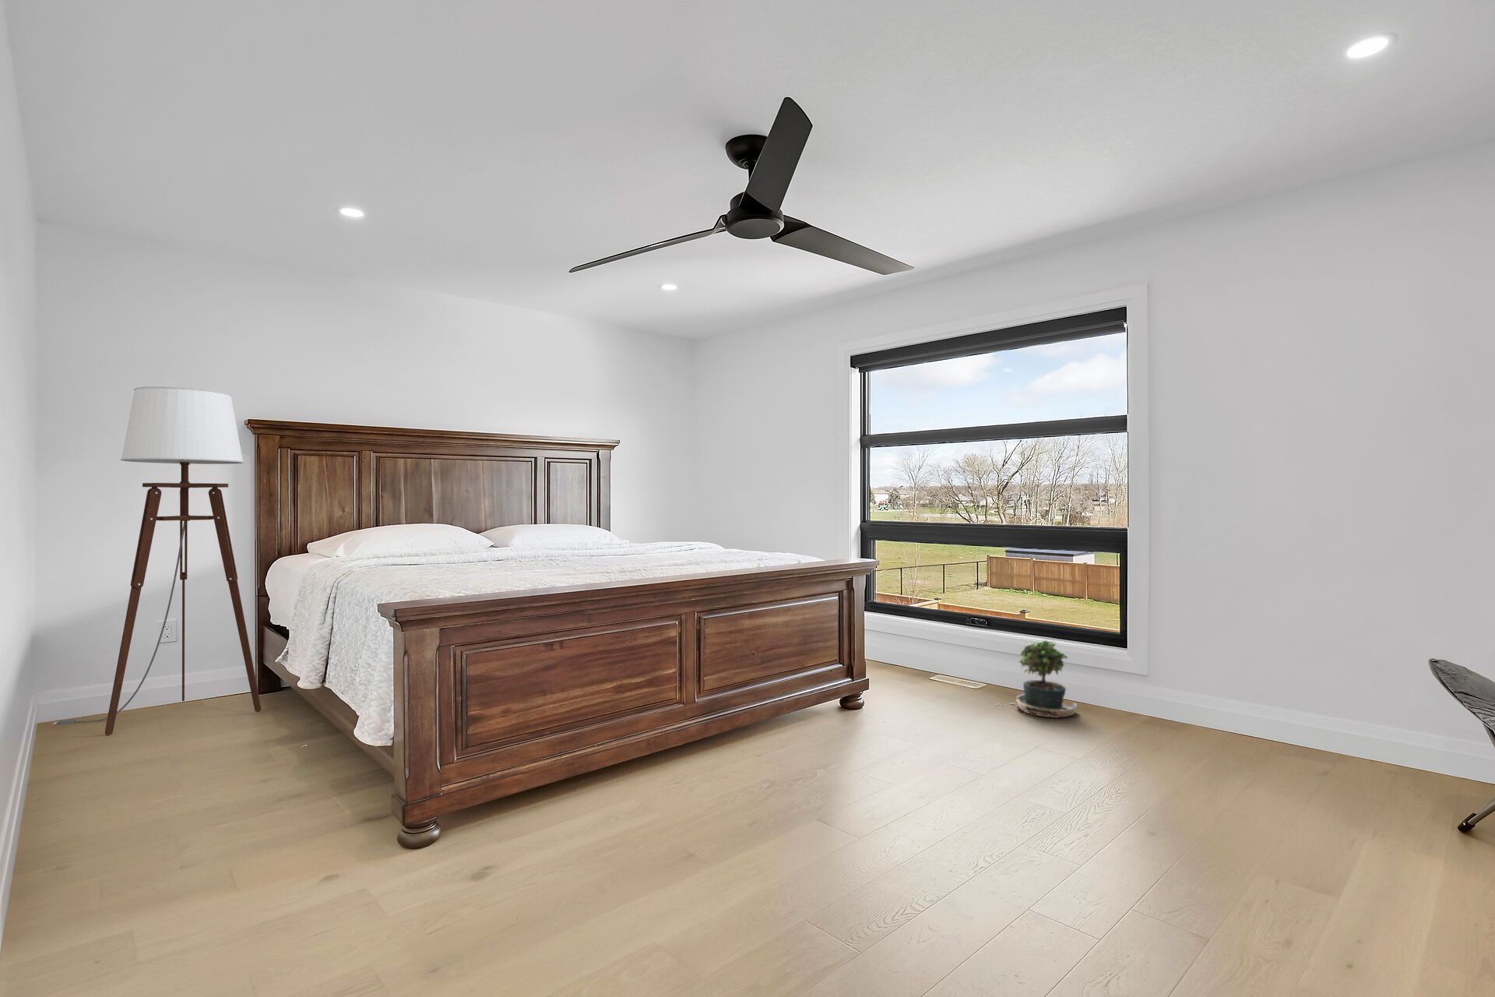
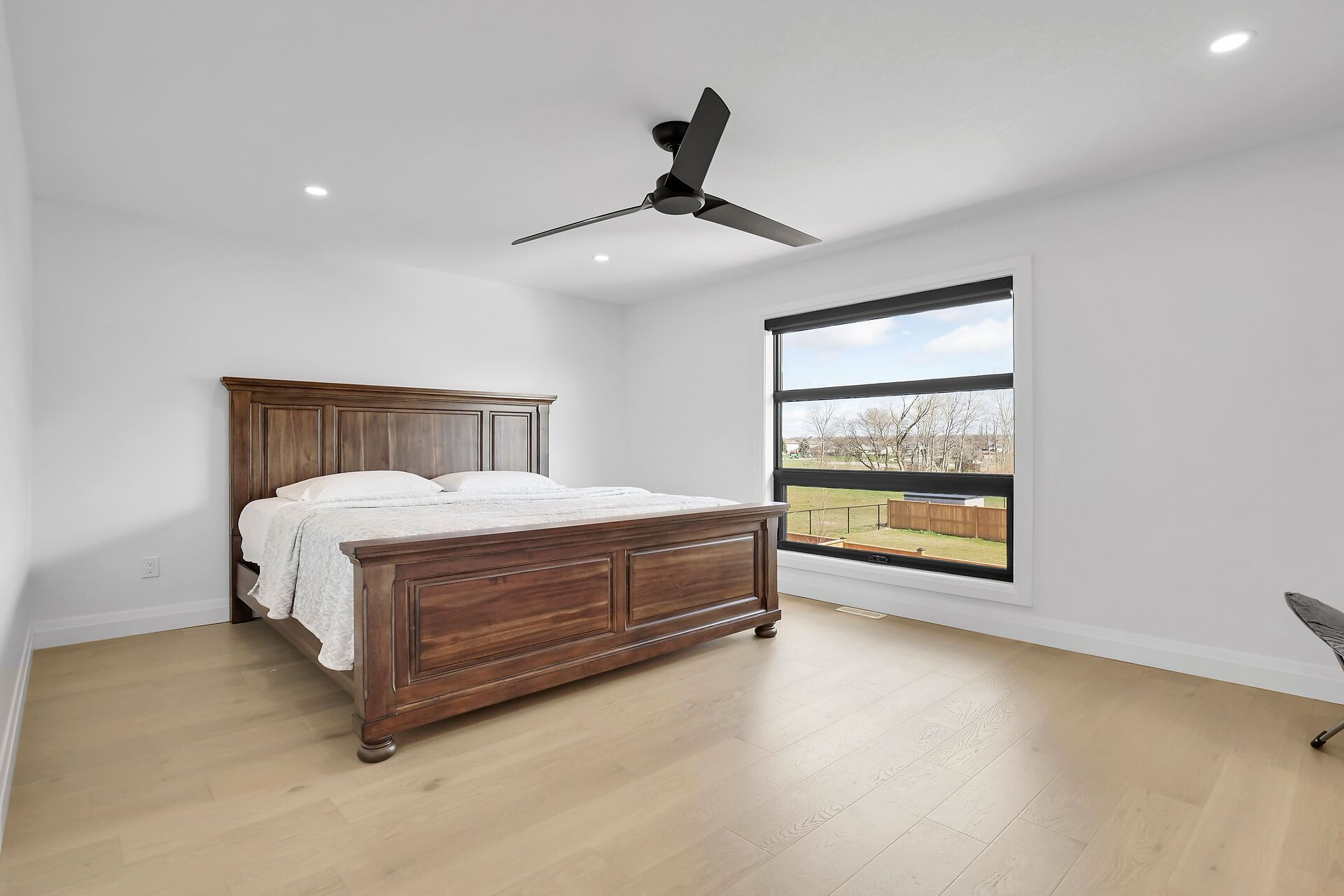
- floor lamp (149, 552)
- potted plant (1039, 673)
